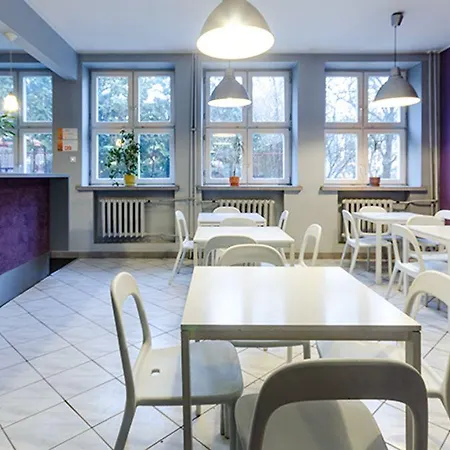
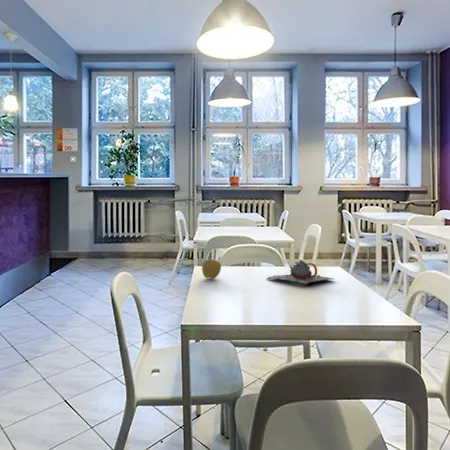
+ apple (211, 268)
+ teapot (300, 269)
